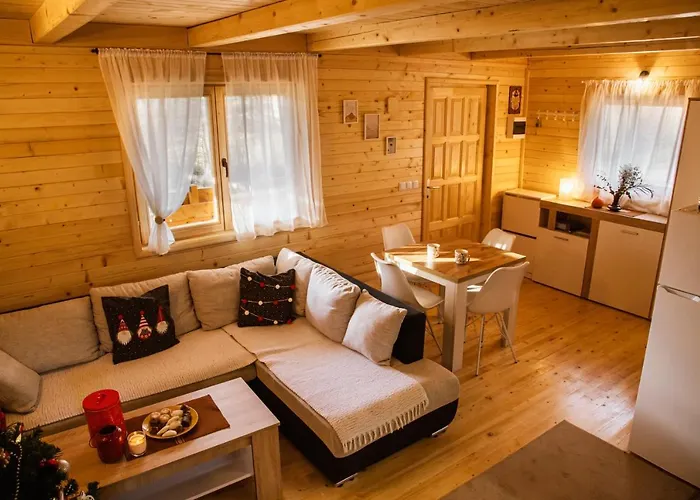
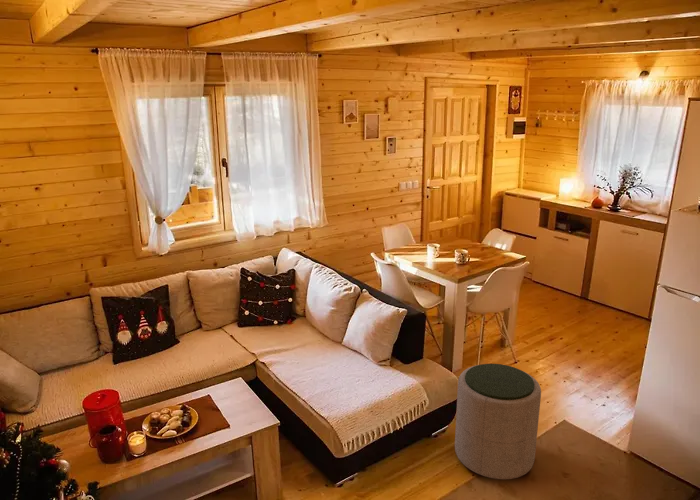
+ ottoman (496, 418)
